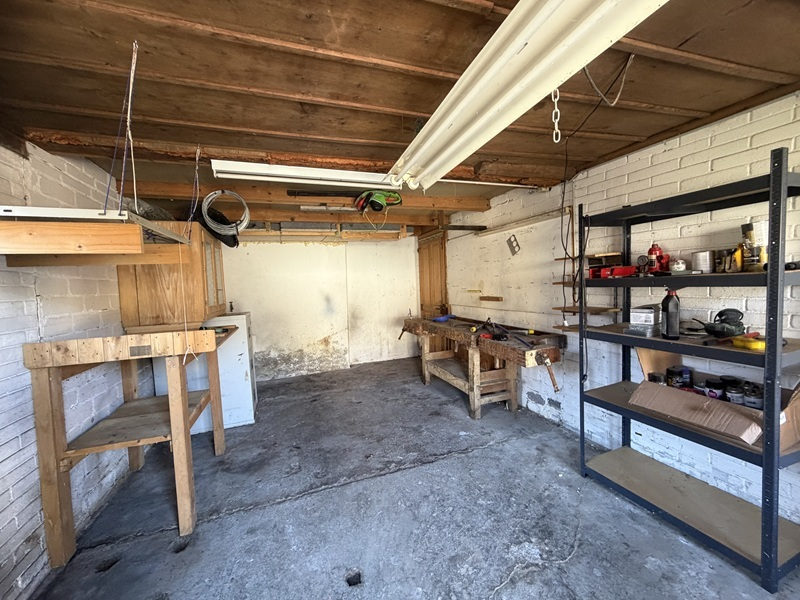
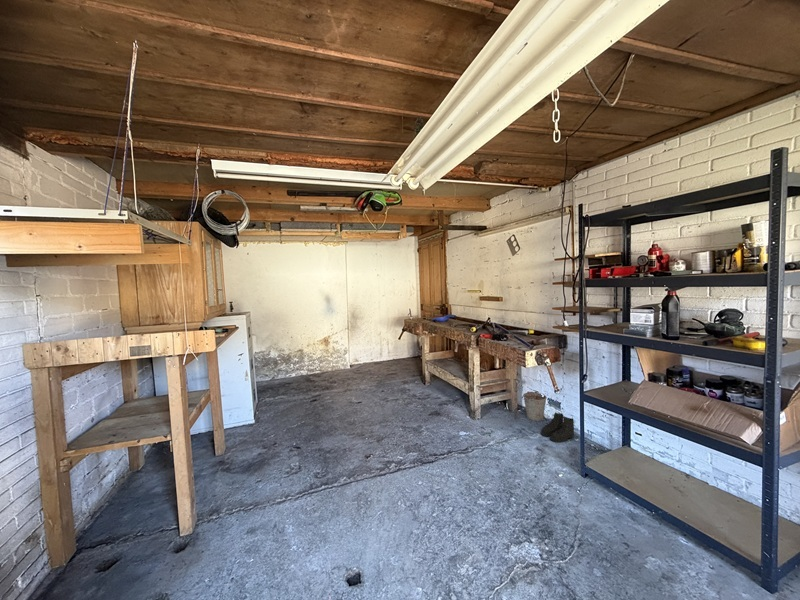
+ boots (557, 425)
+ bucket (533, 406)
